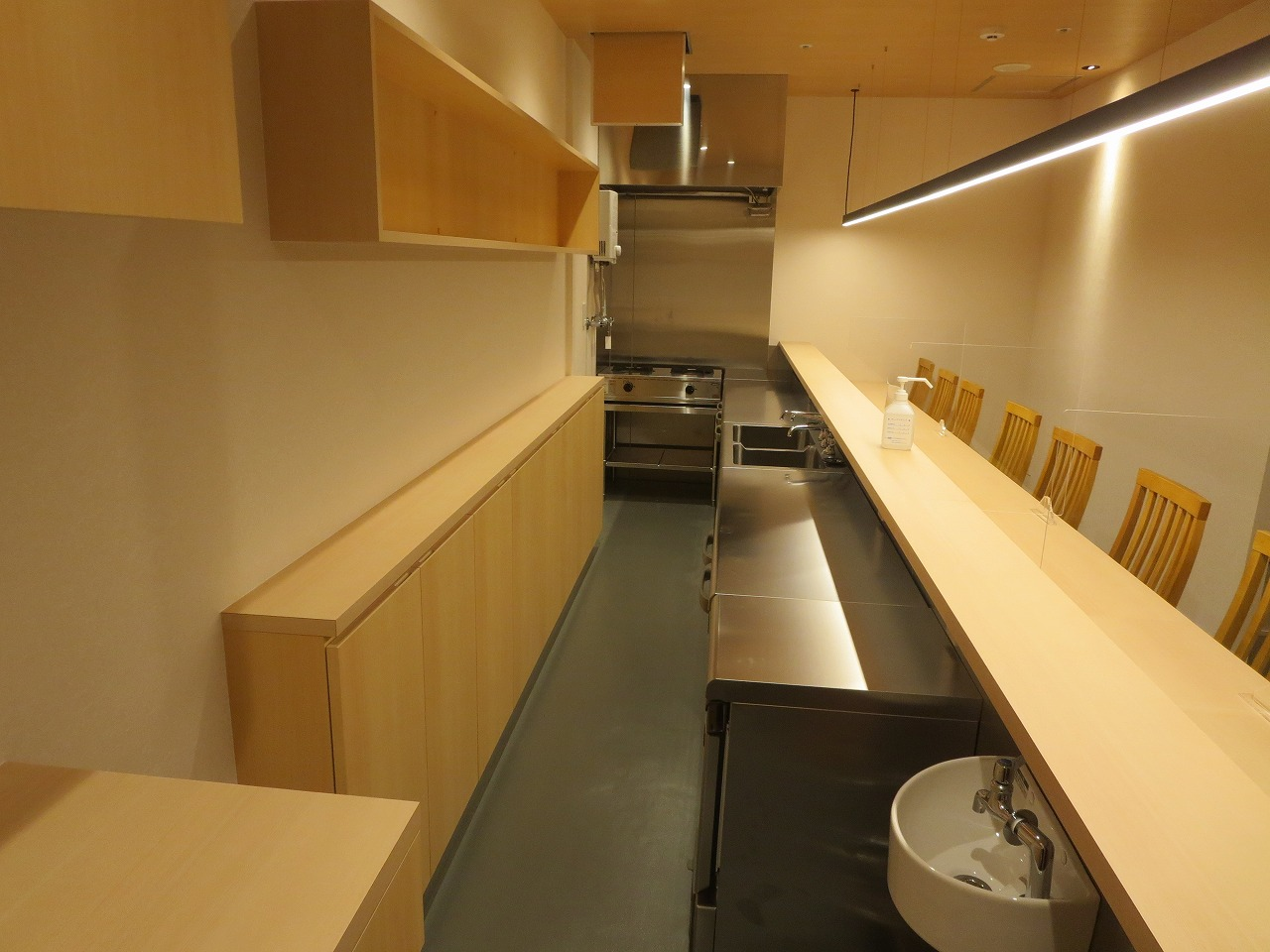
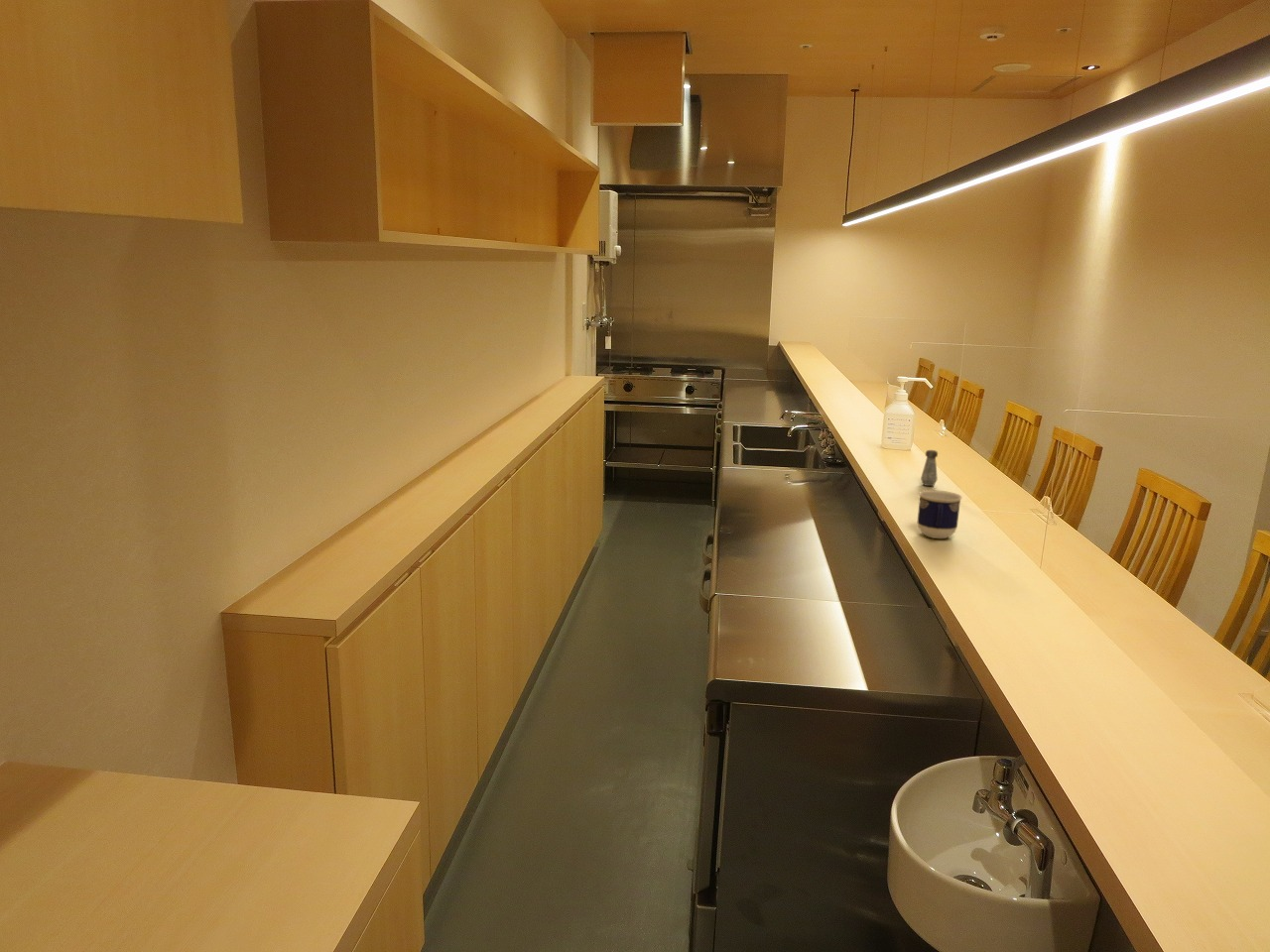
+ cup (938, 517)
+ salt shaker (930, 467)
